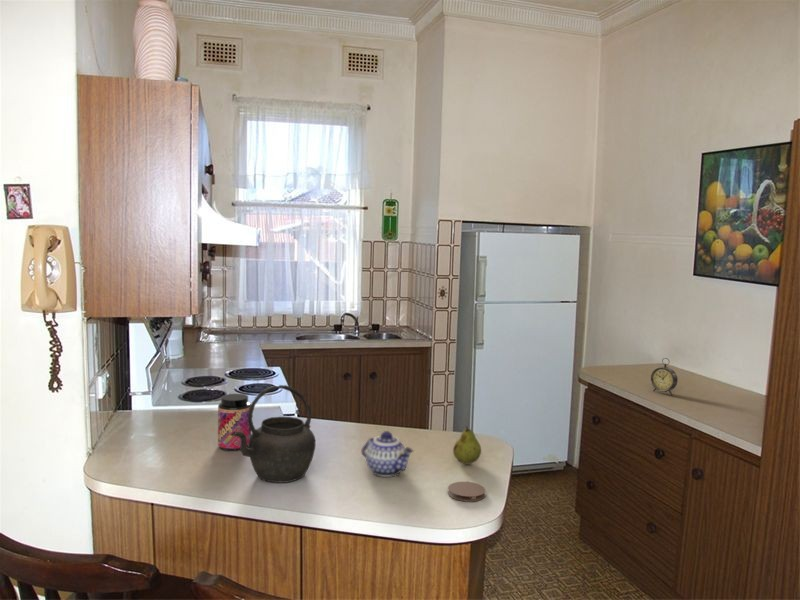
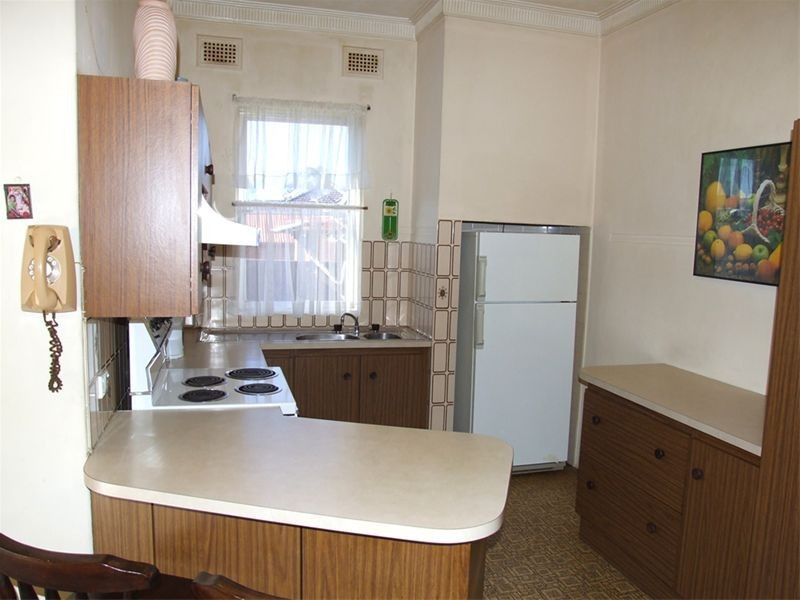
- jar (234, 421)
- alarm clock (664, 375)
- kettle (272, 432)
- coaster (466, 491)
- fruit (467, 443)
- teapot (387, 452)
